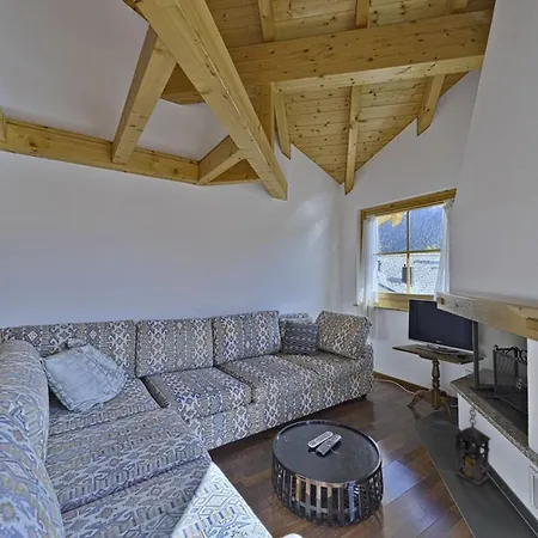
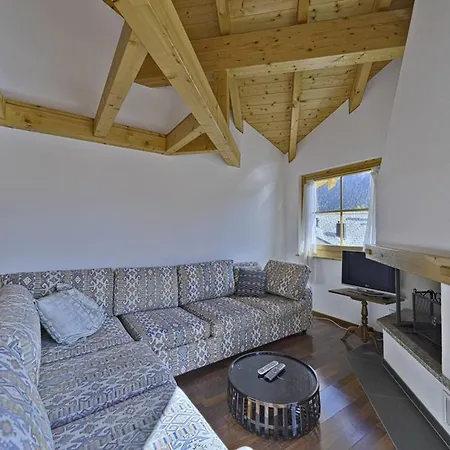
- lantern (472, 440)
